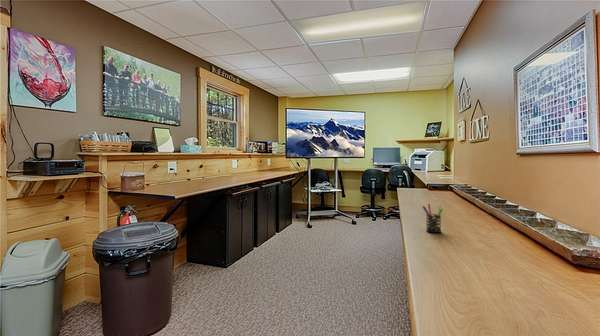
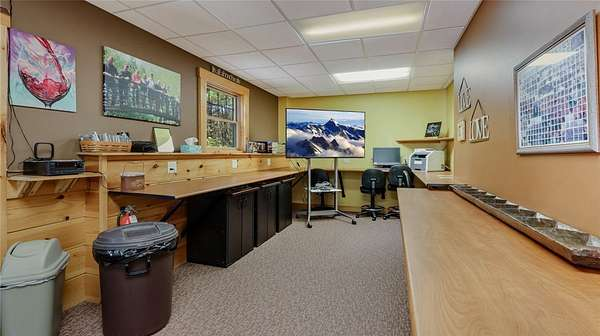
- pen holder (434, 218)
